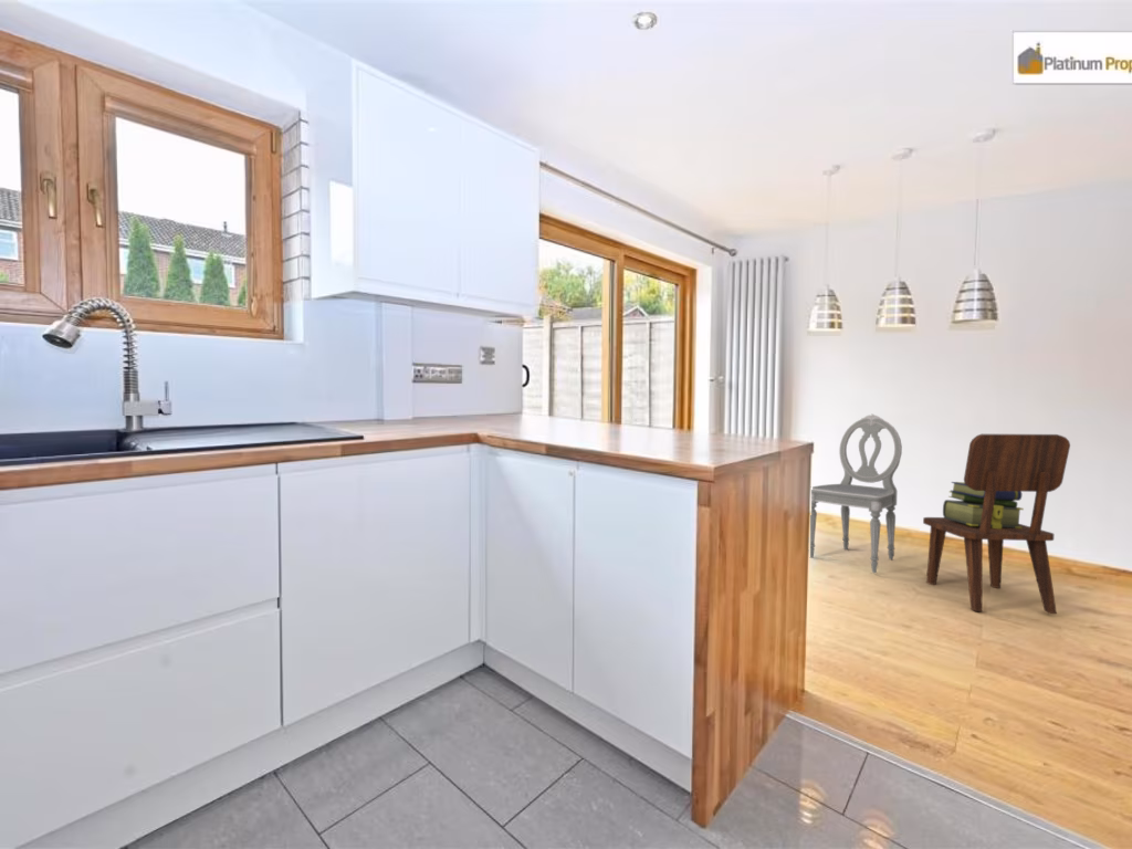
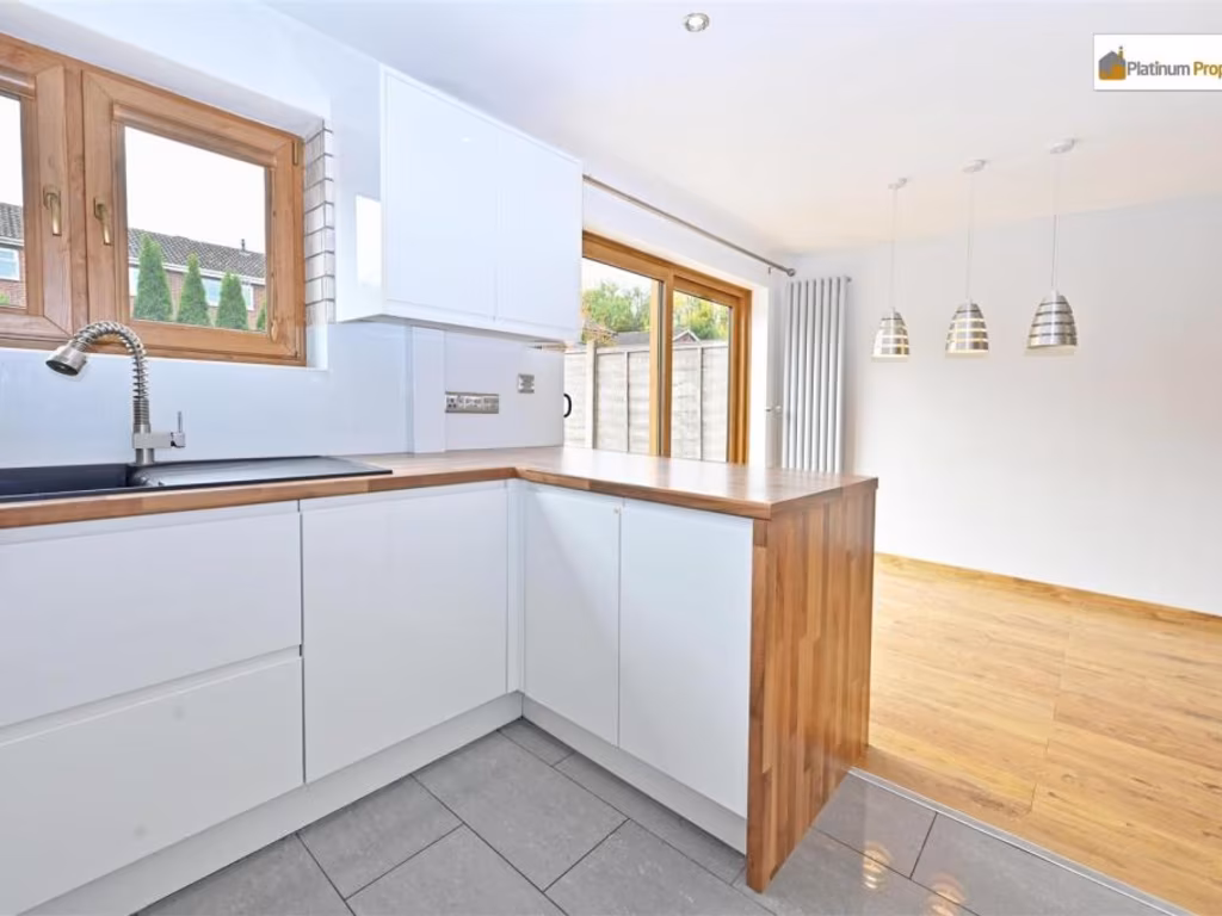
- dining chair (856, 486)
- dining chair (987, 515)
- stack of books (982, 503)
